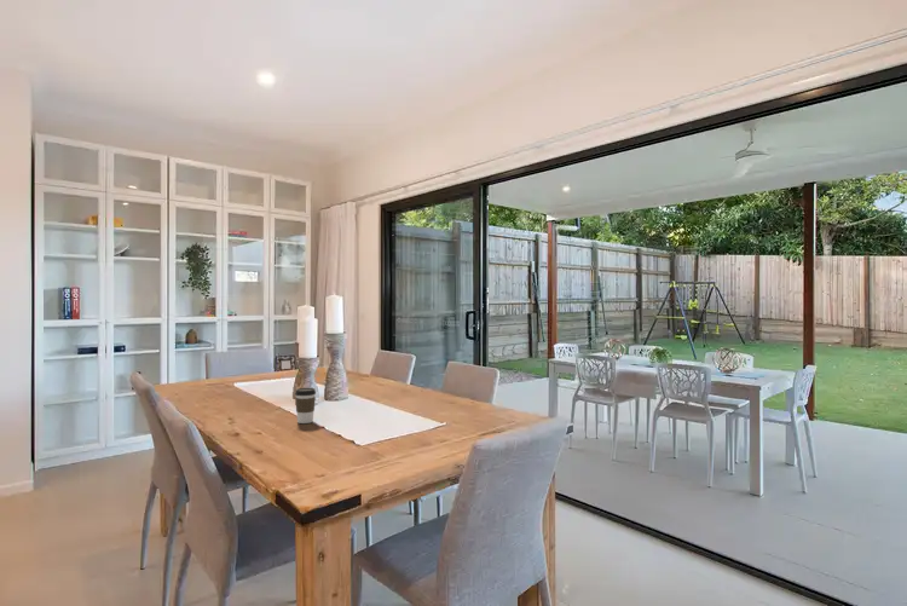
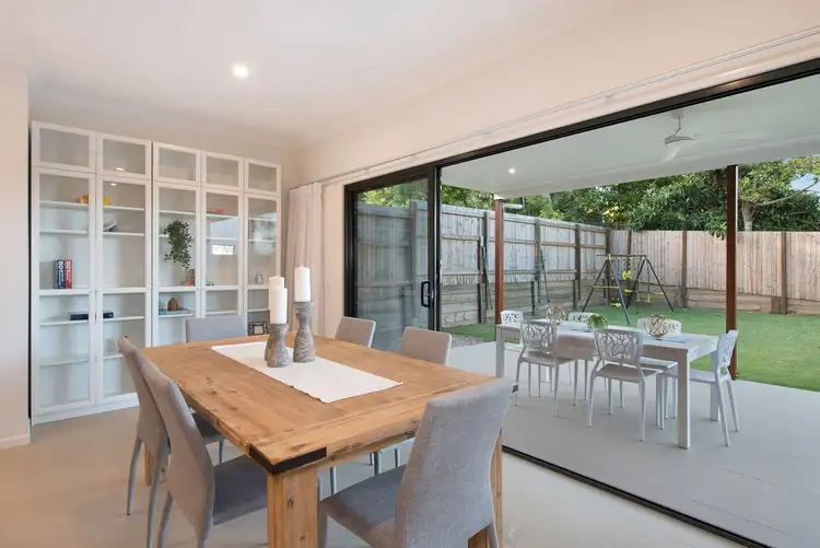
- coffee cup (305, 405)
